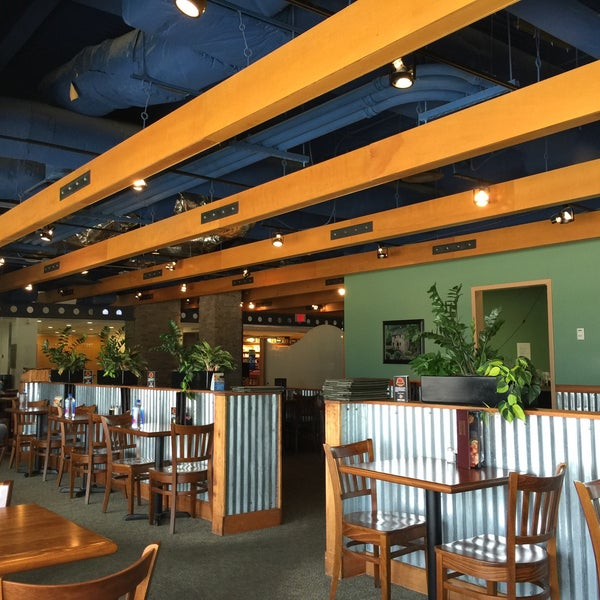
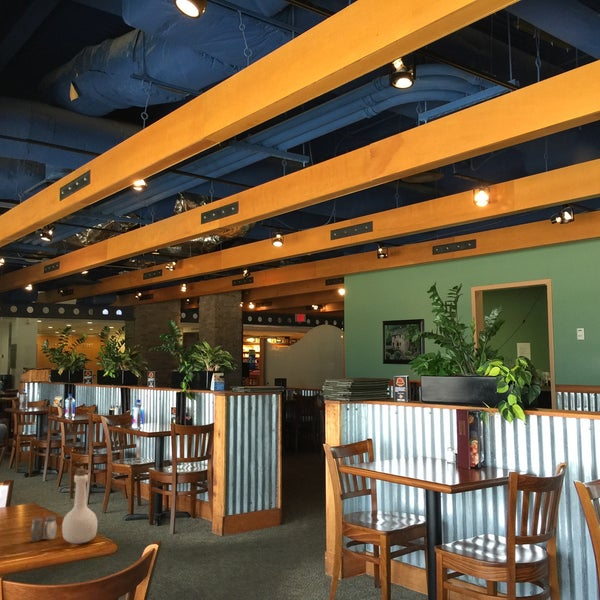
+ bottle (80, 505)
+ salt and pepper shaker (43, 528)
